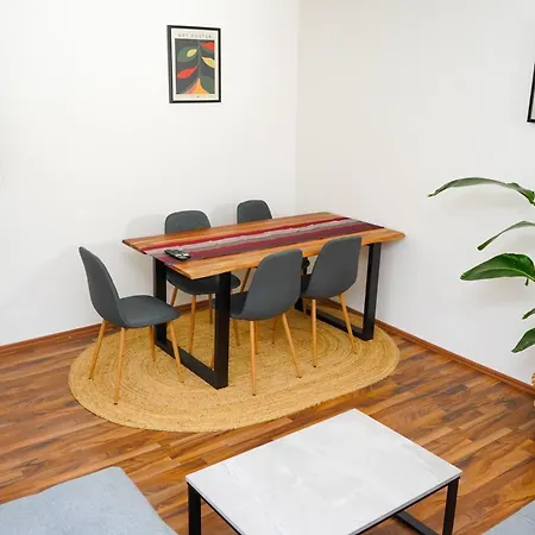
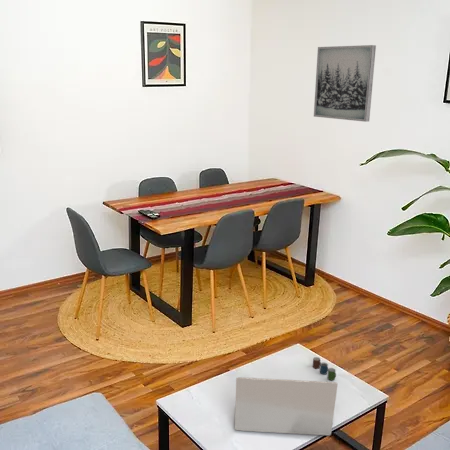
+ cup (325, 366)
+ laptop (283, 388)
+ wall art (342, 83)
